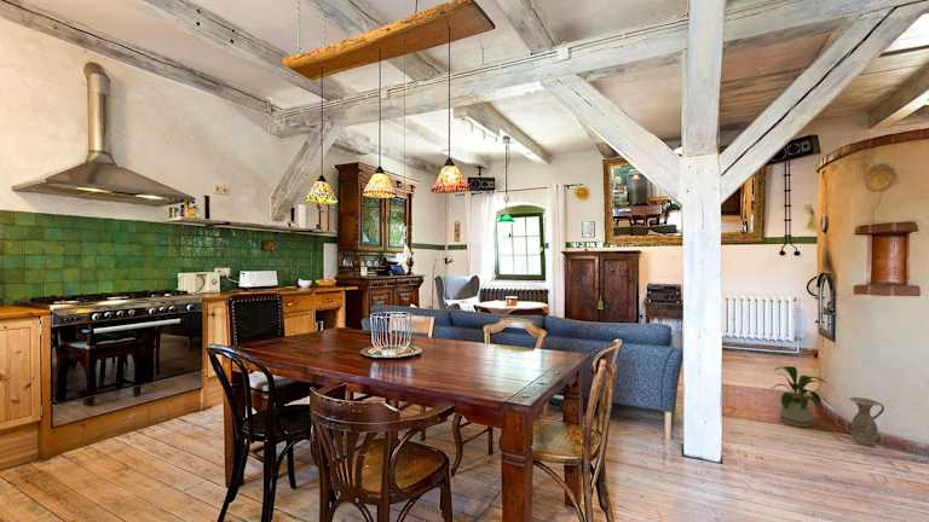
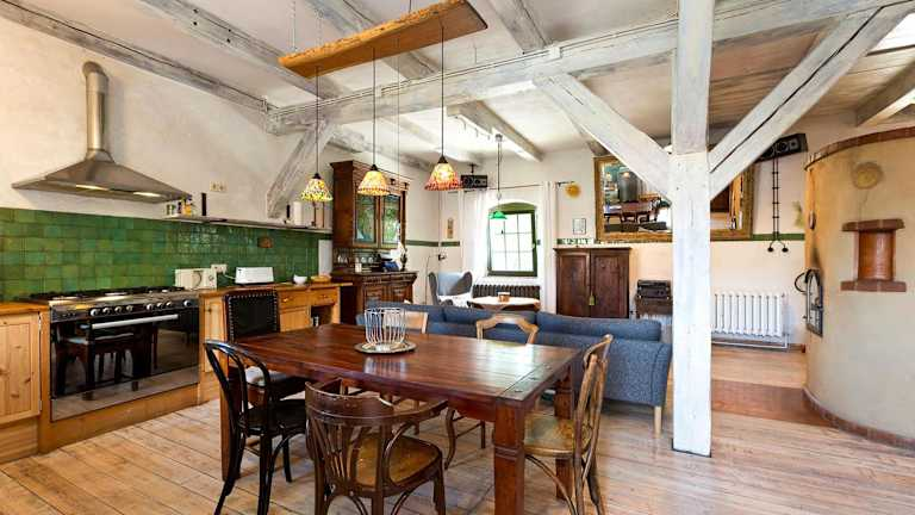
- ceramic jug (864, 420)
- house plant (802, 393)
